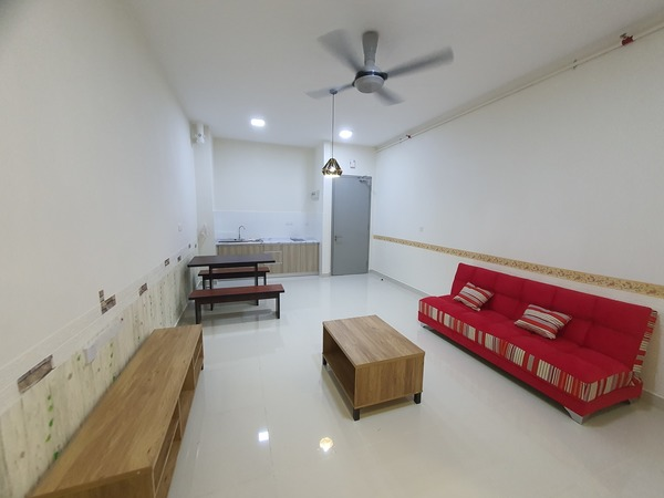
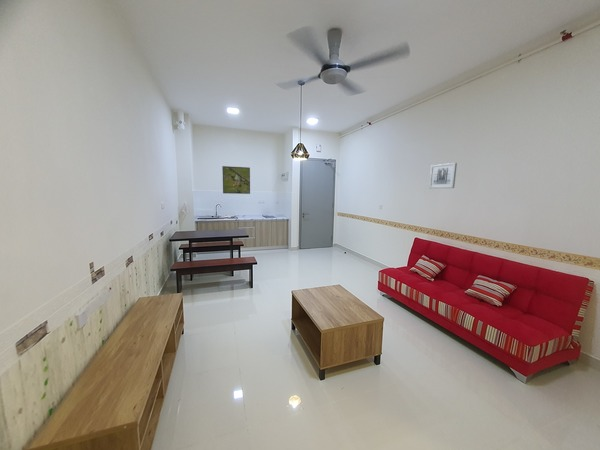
+ wall art (442, 176)
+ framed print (236, 180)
